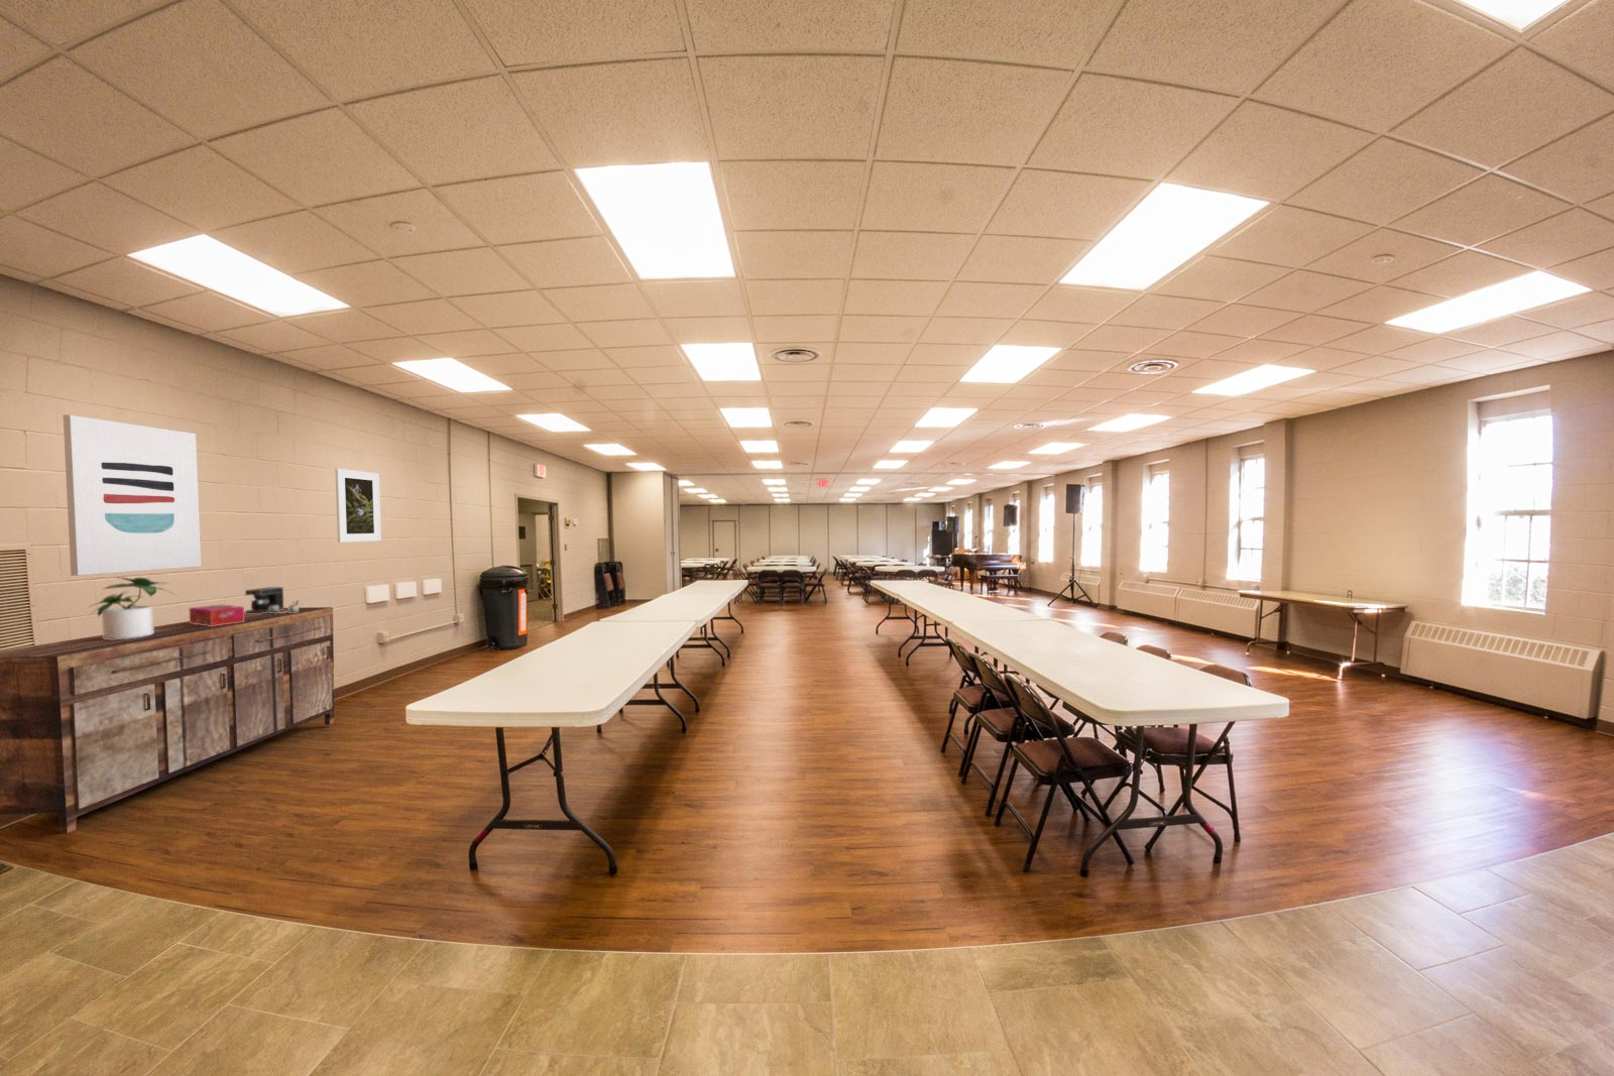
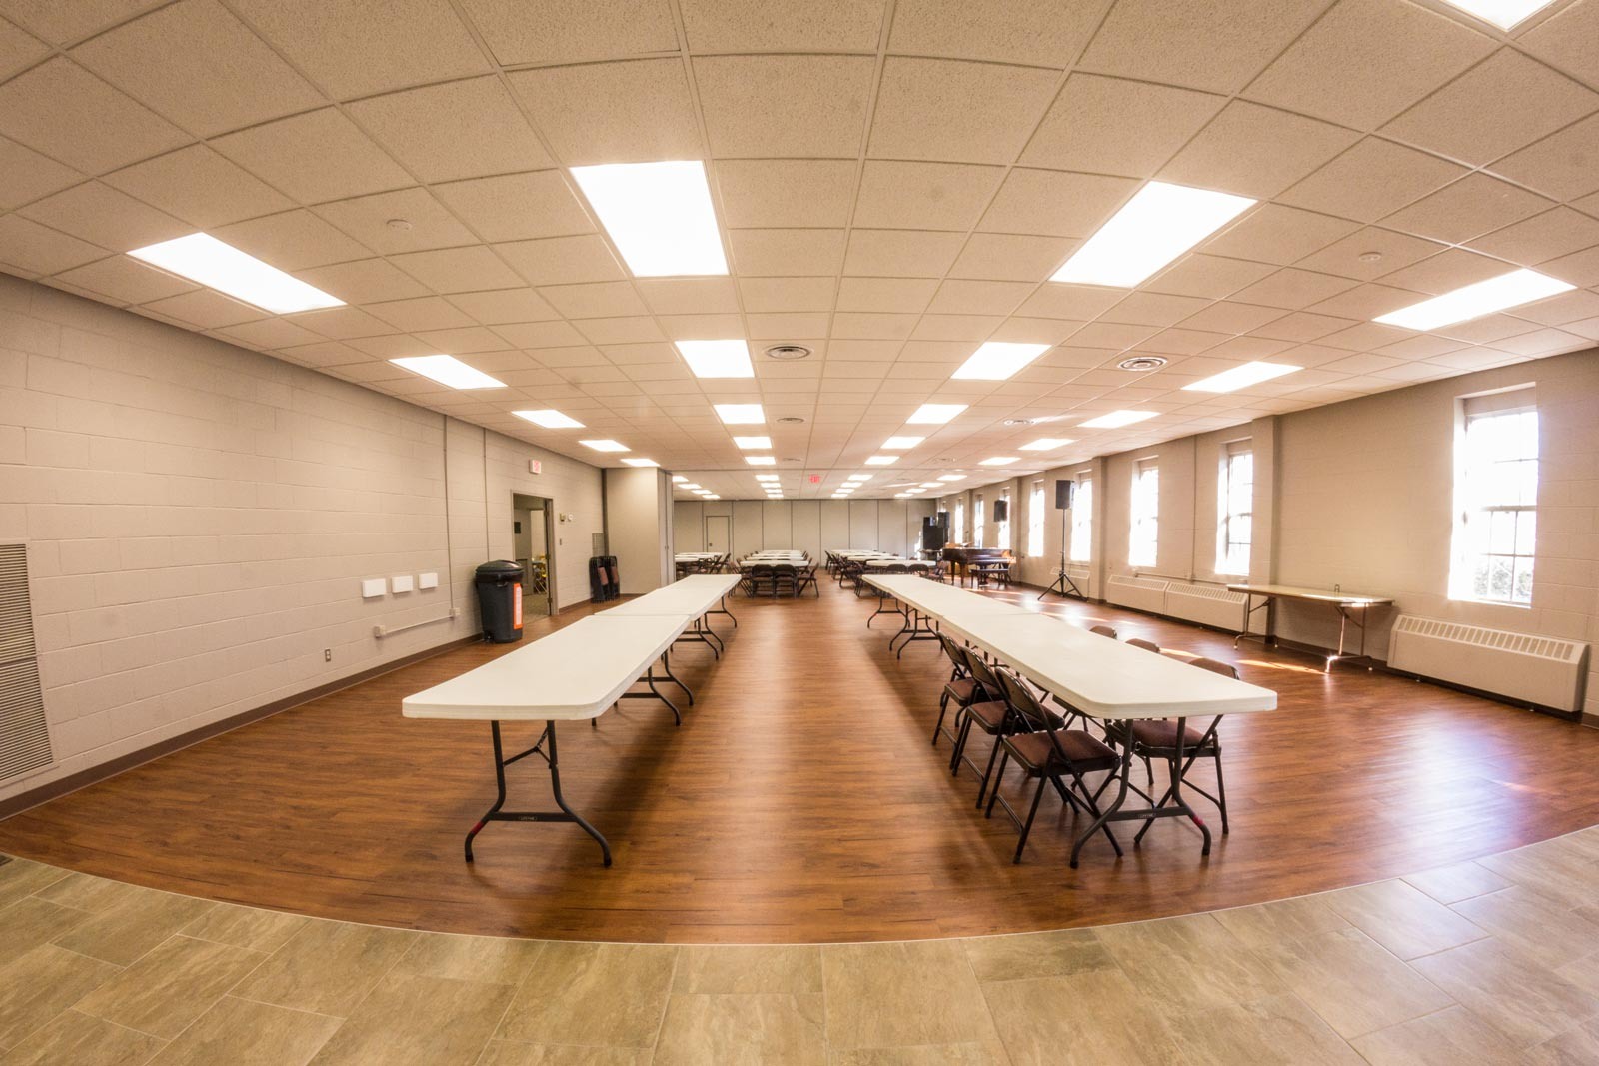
- potted plant (134, 605)
- tissue box (216, 614)
- sideboard (195, 697)
- coffee maker (280, 599)
- wall art (139, 498)
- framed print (359, 507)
